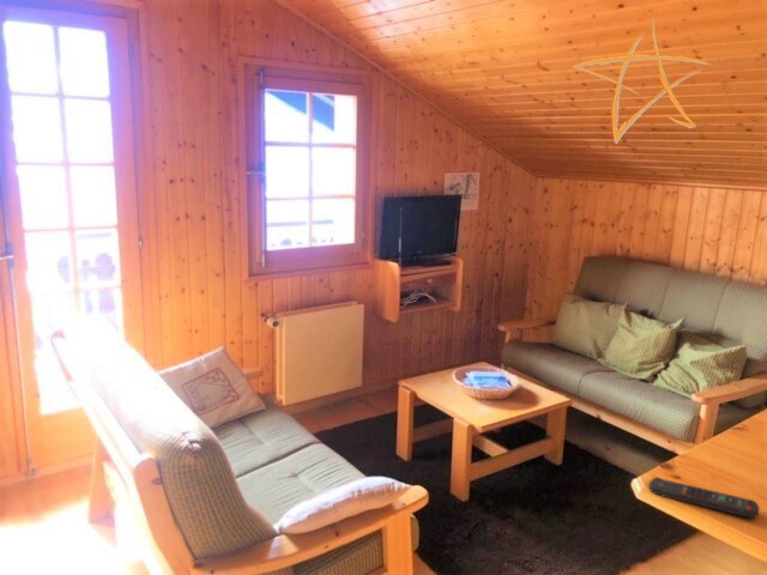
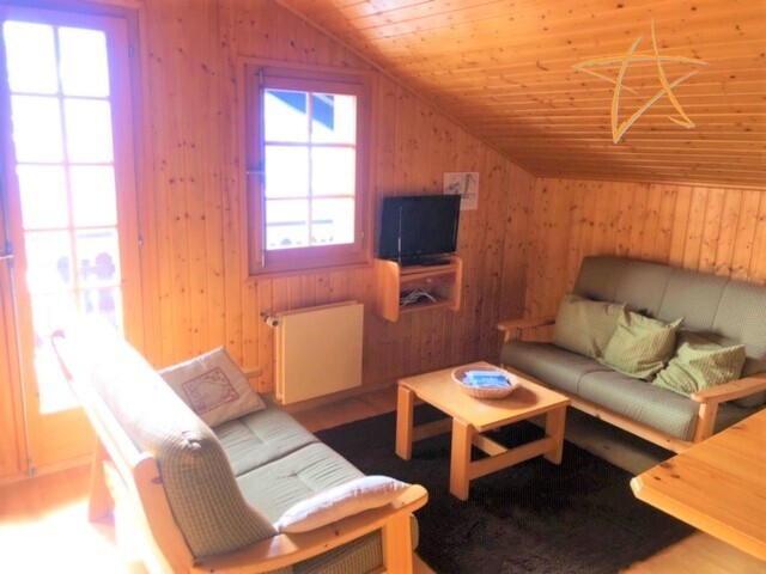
- remote control (701, 496)
